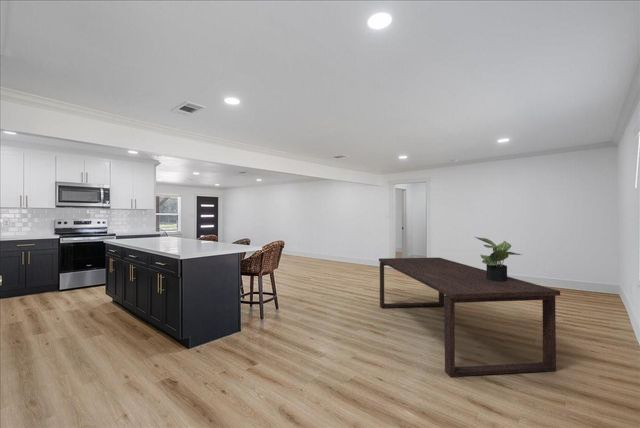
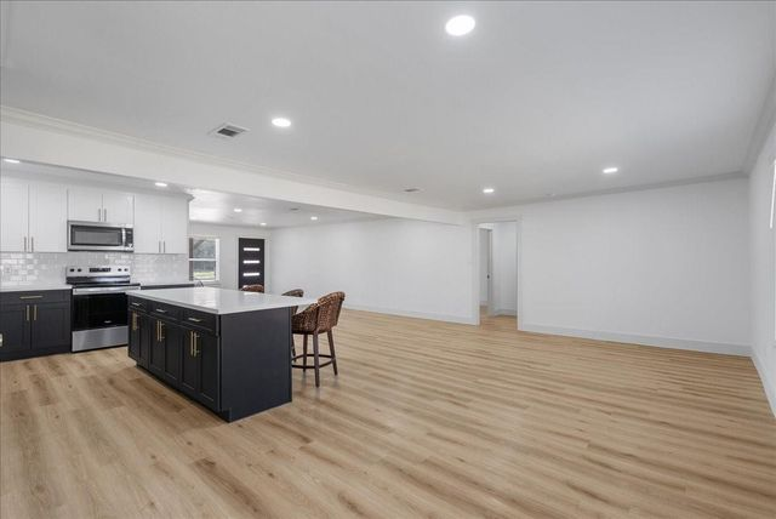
- potted plant (495, 258)
- dining table (444, 300)
